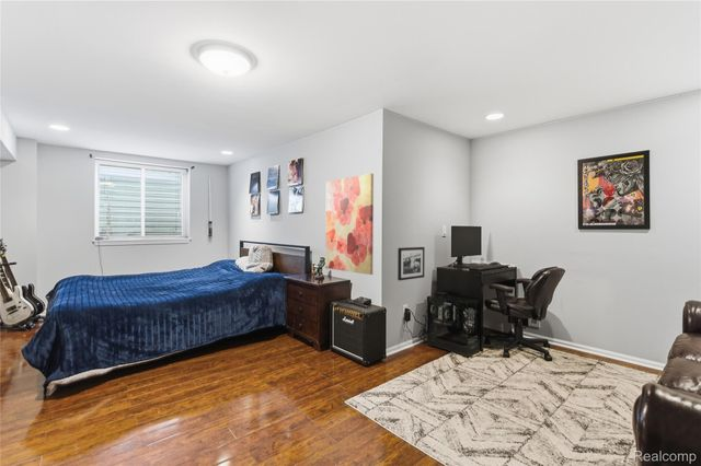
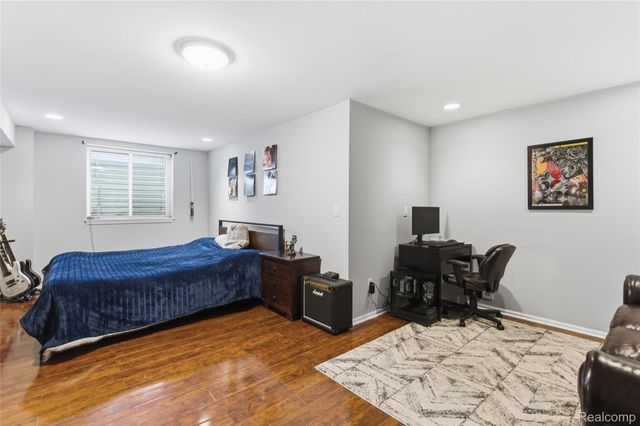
- picture frame (411, 263)
- wall art (347, 224)
